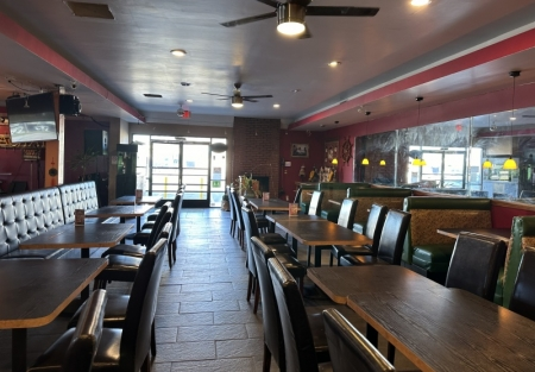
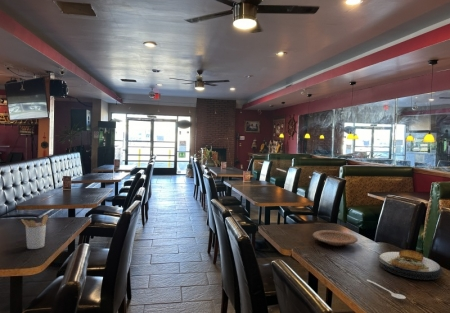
+ stirrer (384, 288)
+ plate (334, 239)
+ utensil holder (33, 231)
+ plate (408, 262)
